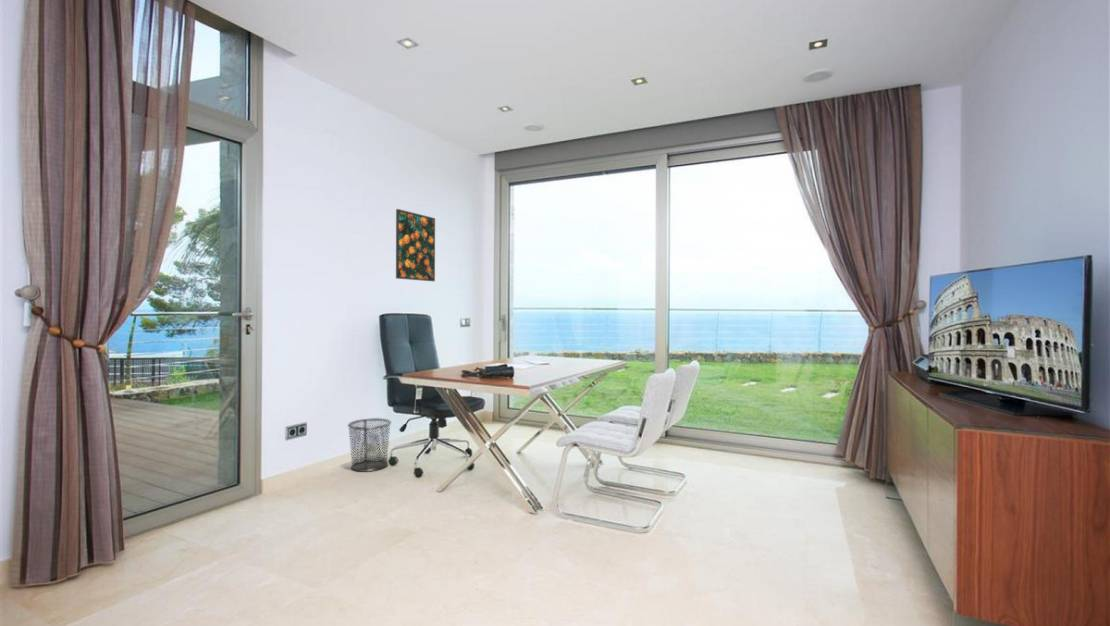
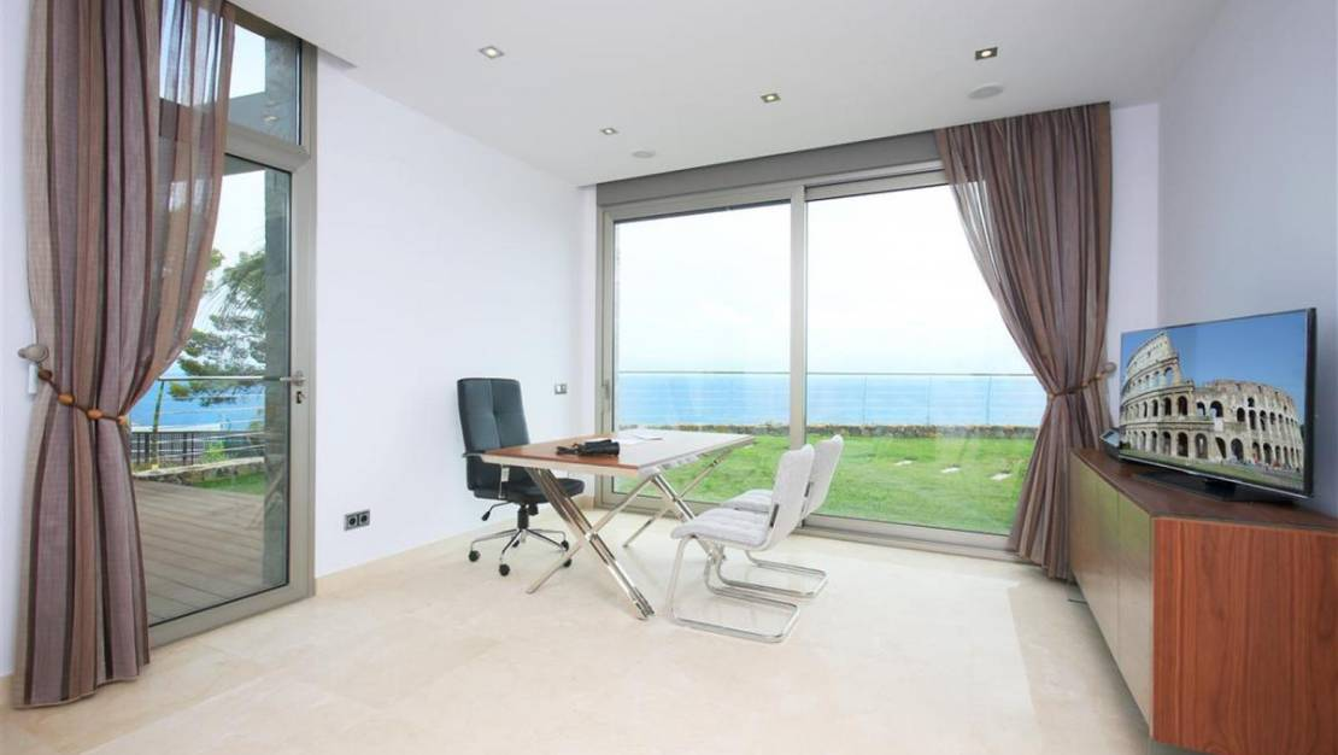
- waste bin (369, 444)
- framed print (416, 246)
